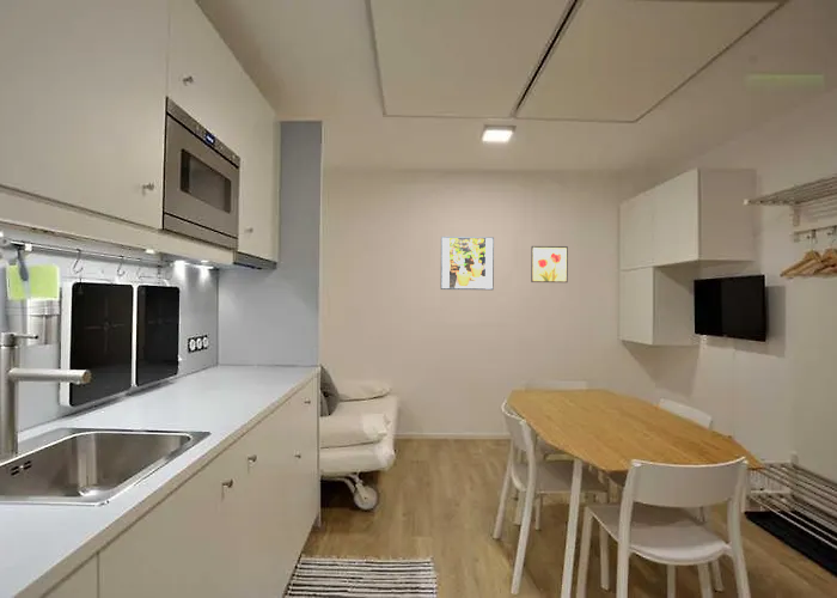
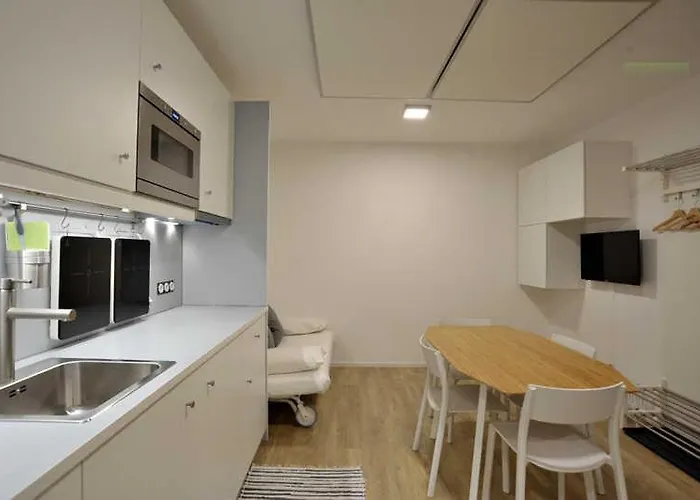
- wall art (549, 264)
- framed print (466, 263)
